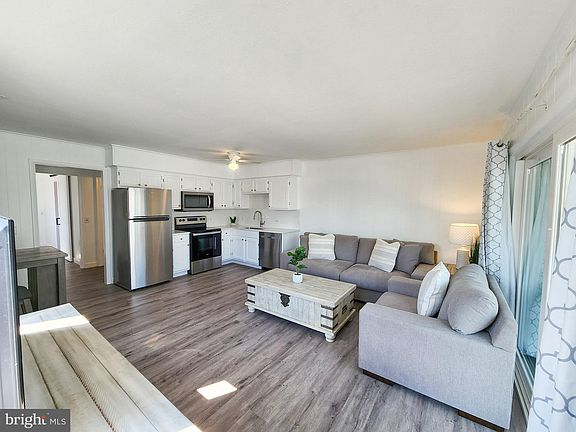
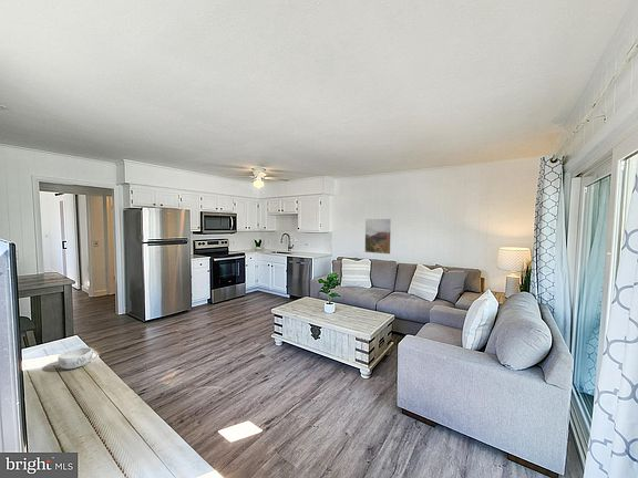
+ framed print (378, 236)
+ decorative bowl (79, 357)
